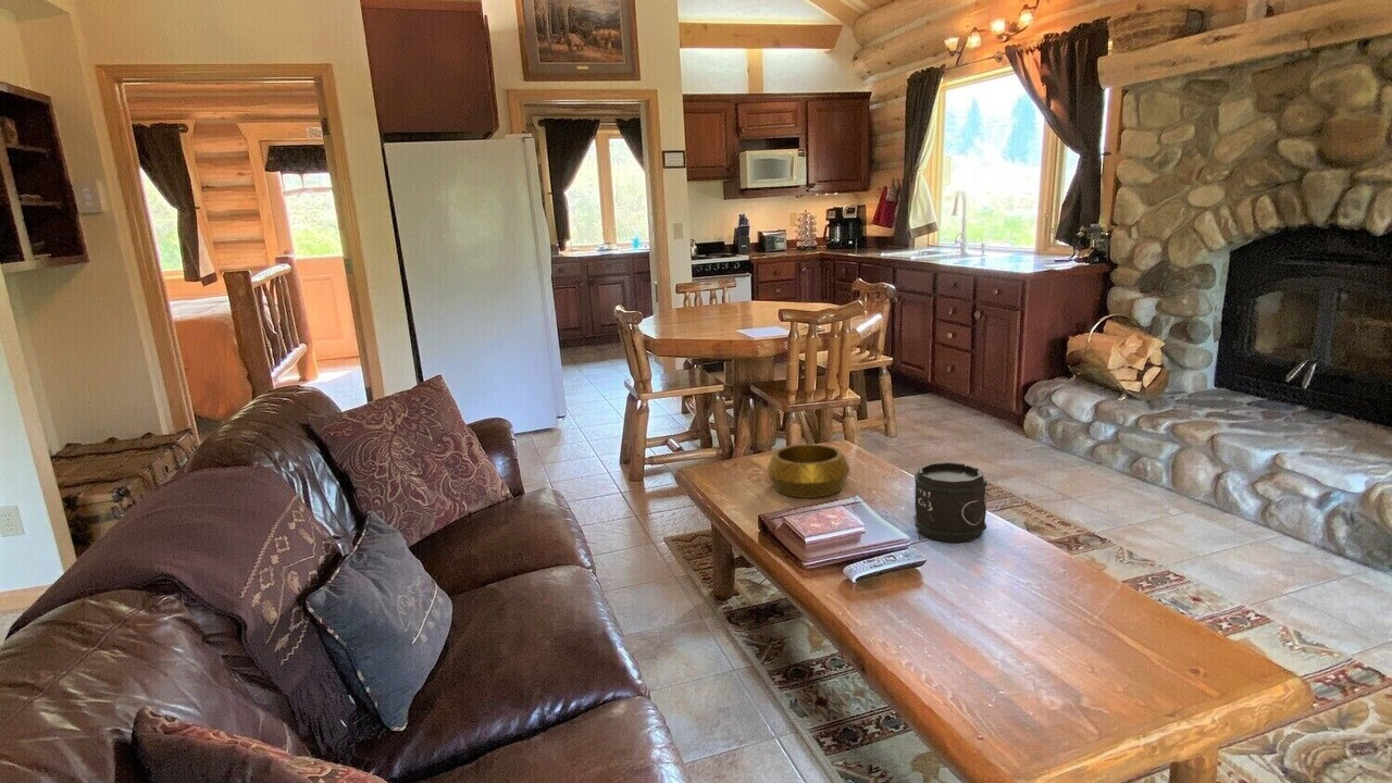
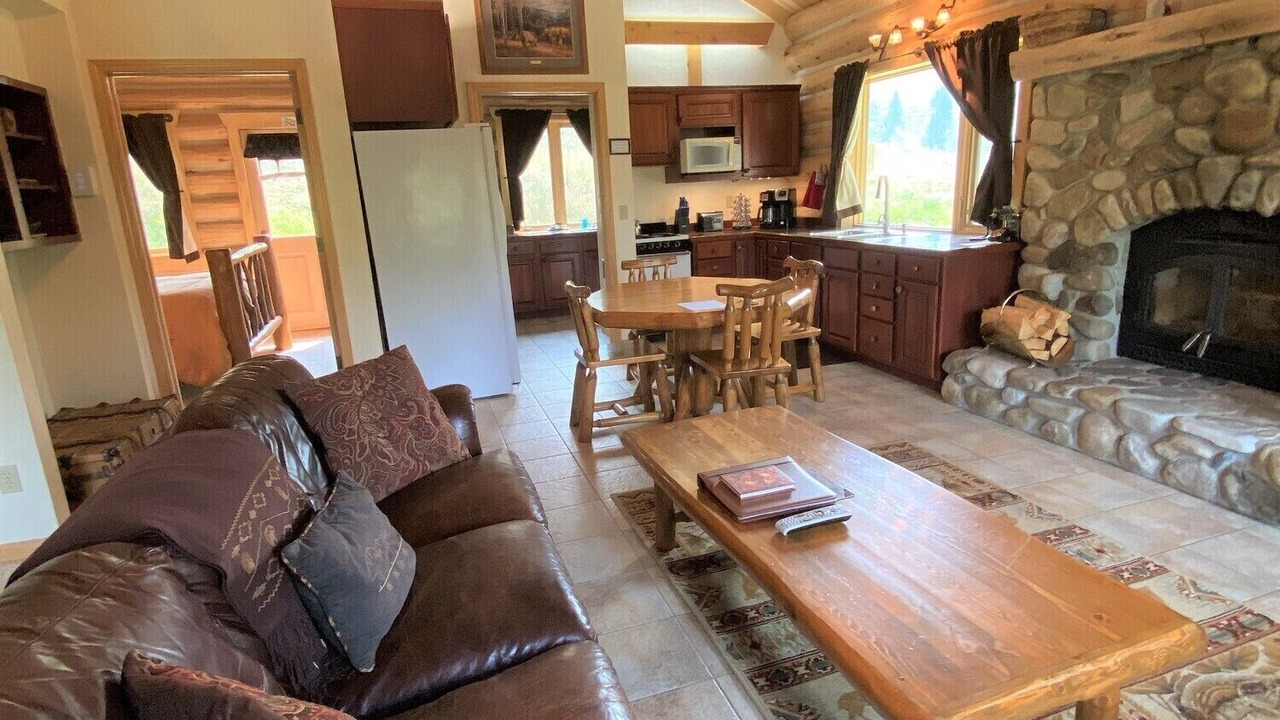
- decorative bowl (808, 470)
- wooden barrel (949, 500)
